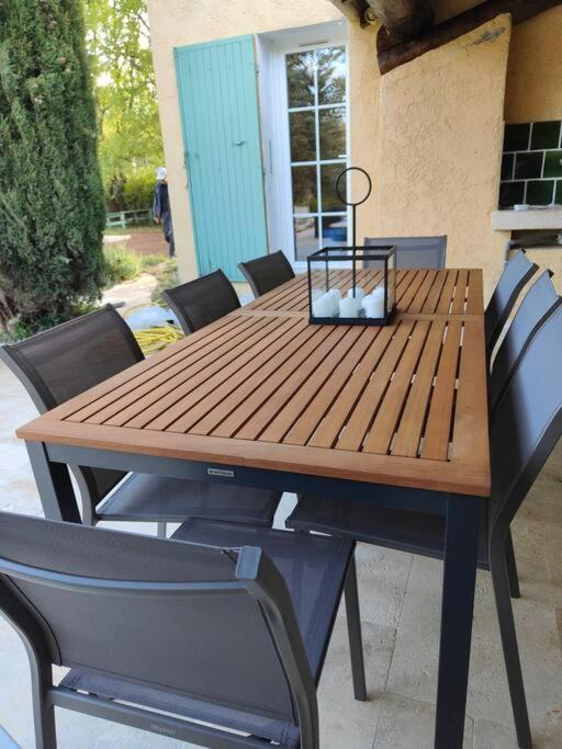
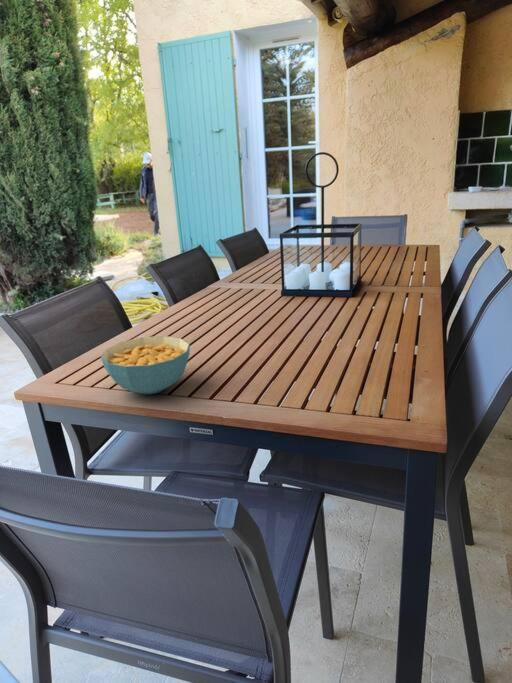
+ cereal bowl (148, 369)
